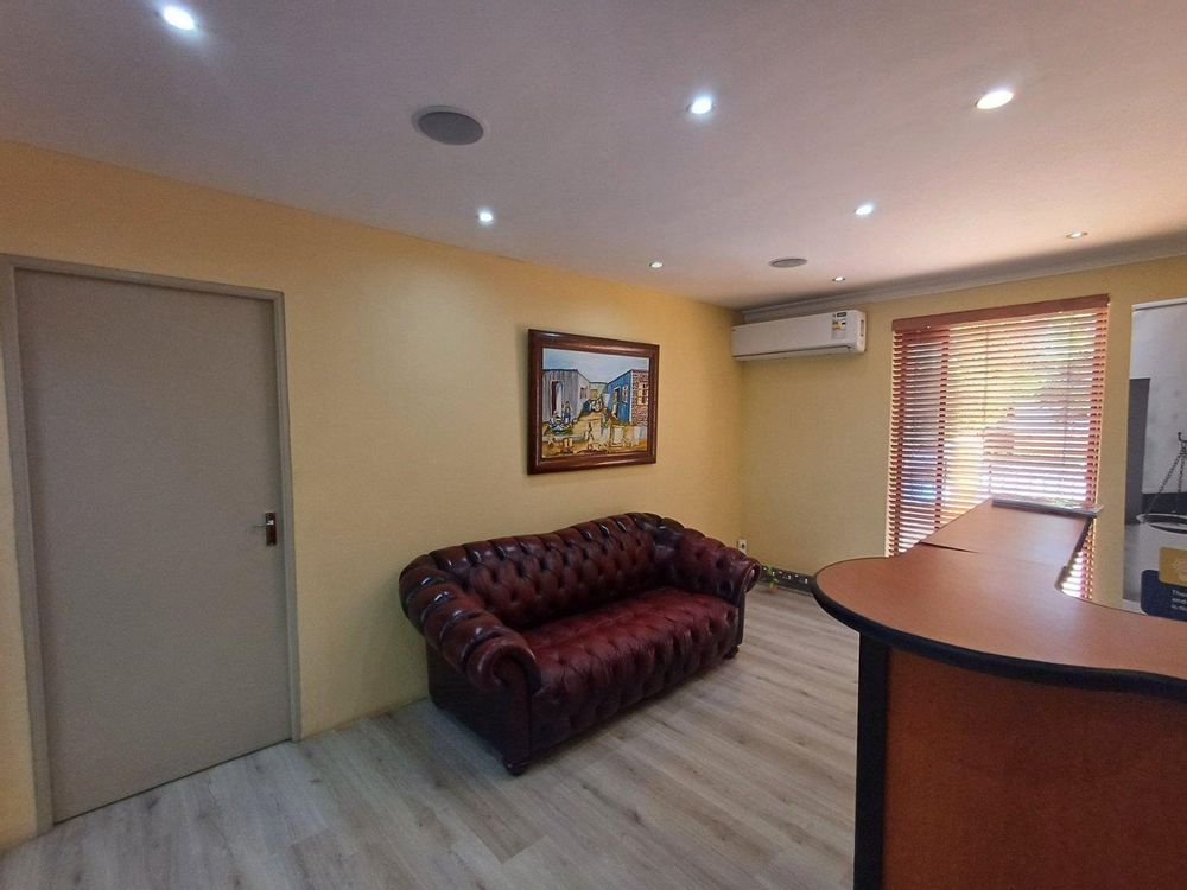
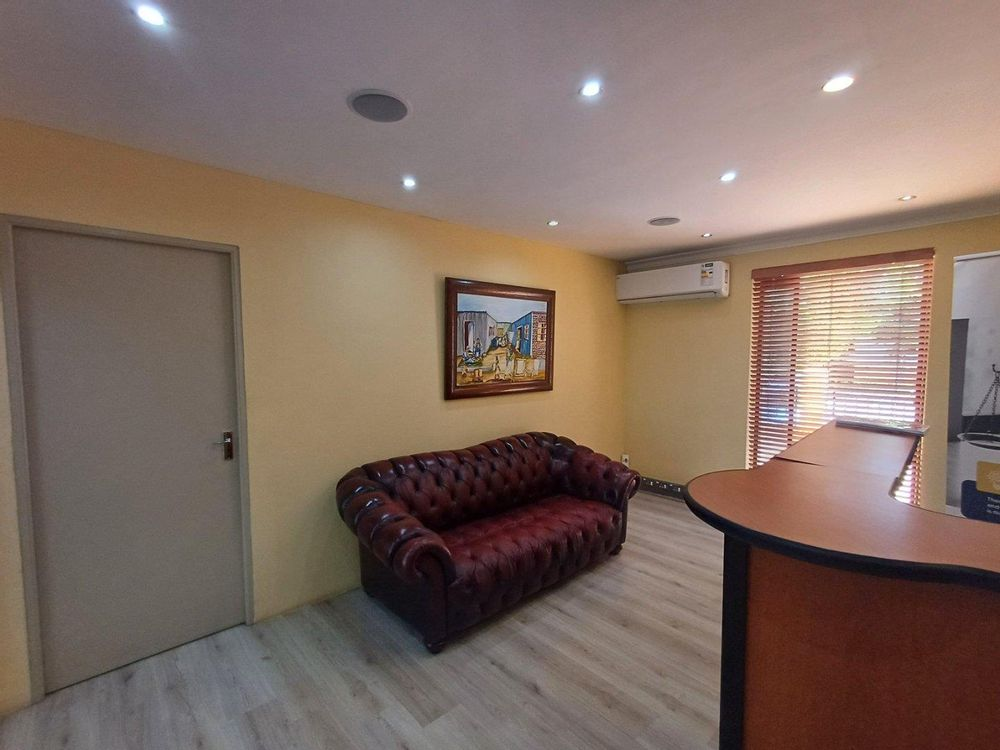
- potted plant (773, 578)
